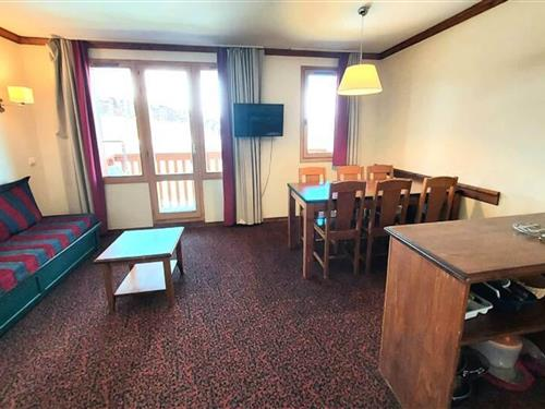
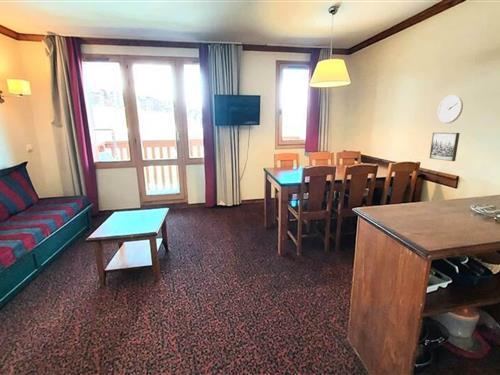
+ wall clock (449, 109)
+ wall art (443, 146)
